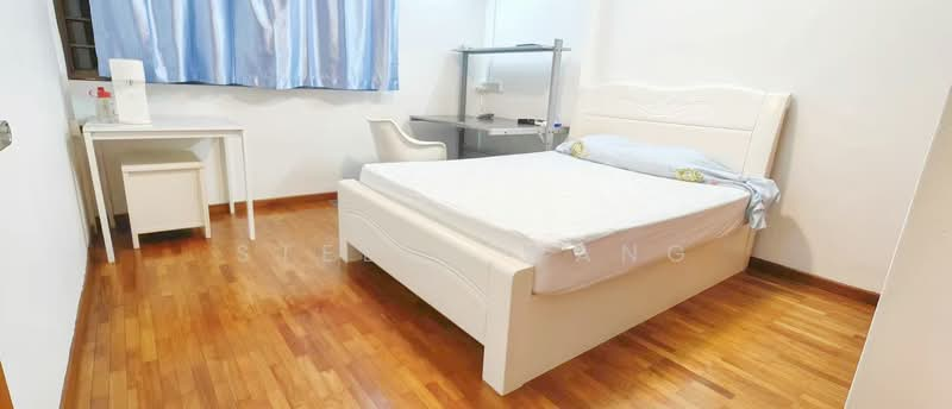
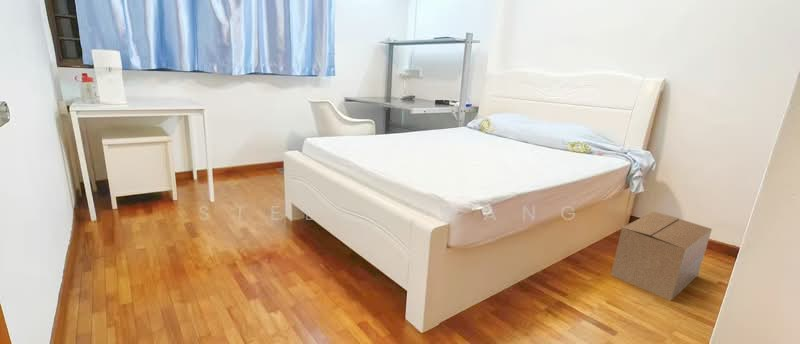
+ cardboard box (661, 251)
